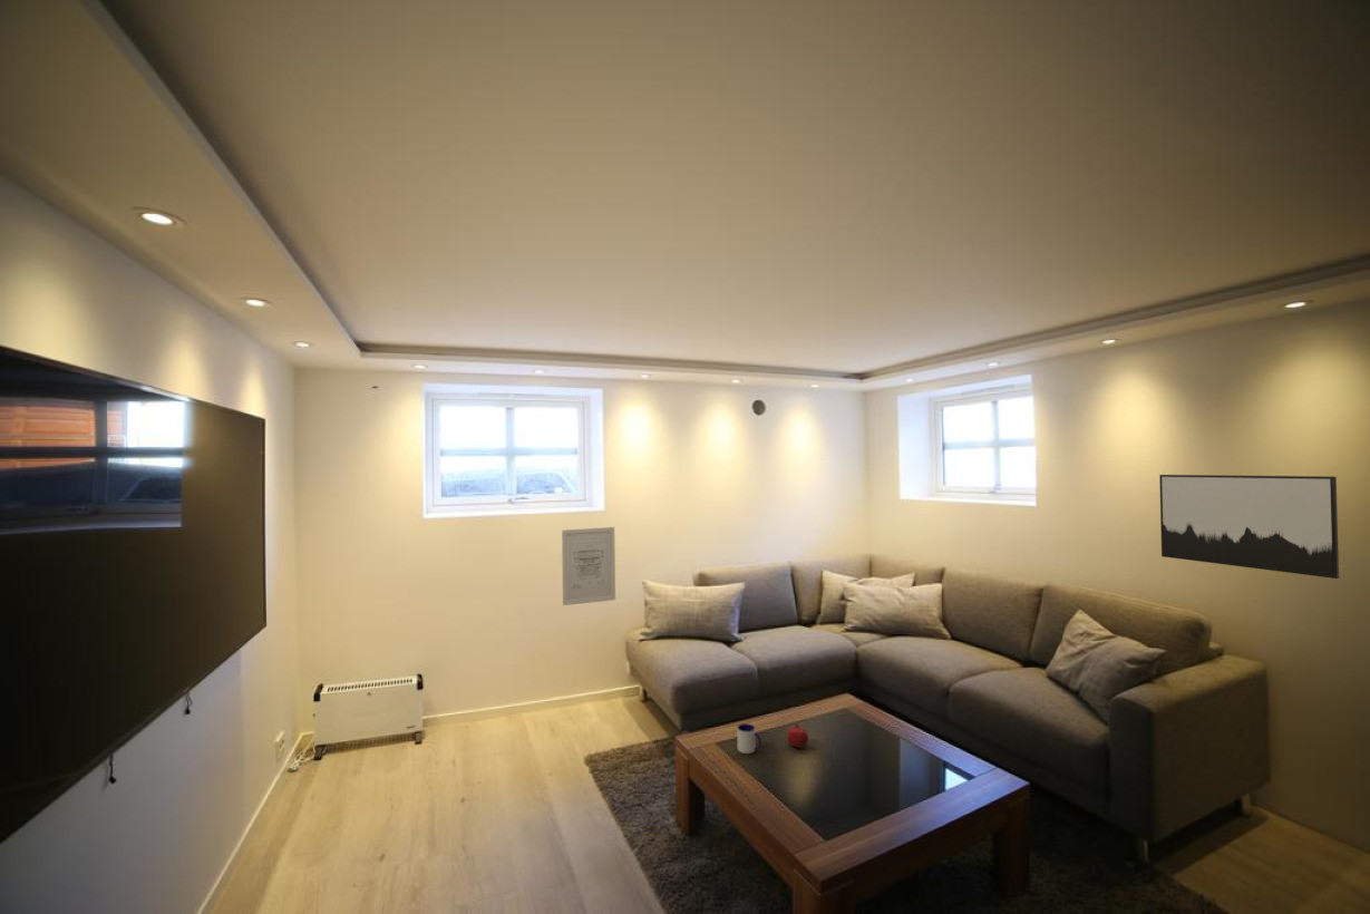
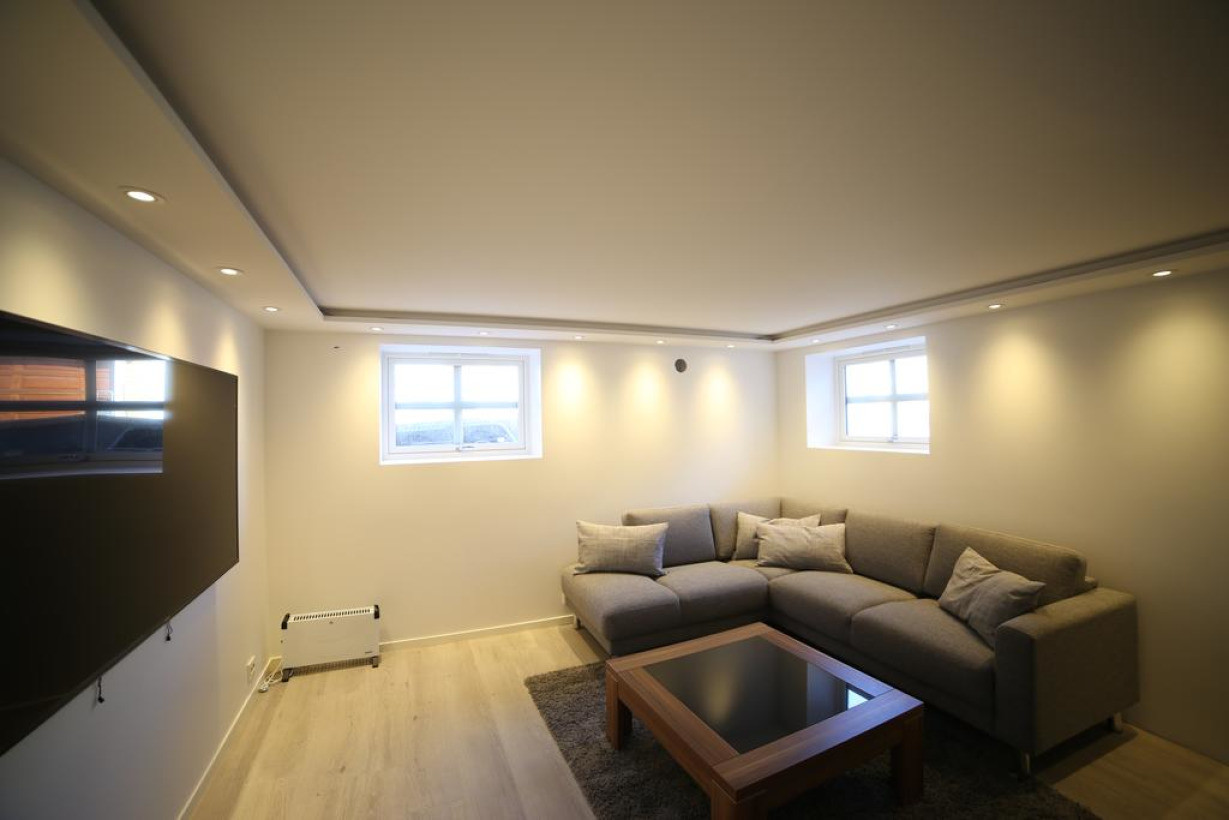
- mug (749, 739)
- wall art (589, 565)
- wall art (1238, 521)
- fruit (797, 735)
